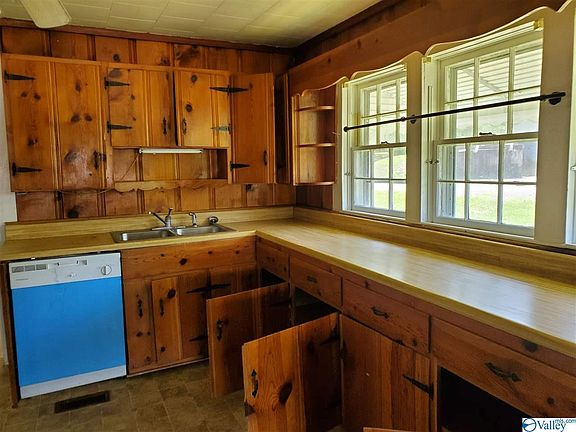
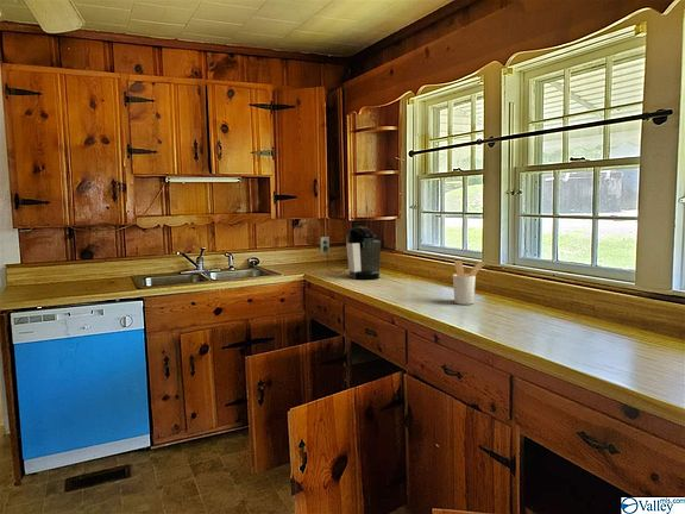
+ utensil holder (469, 281)
+ coffee maker (354, 252)
